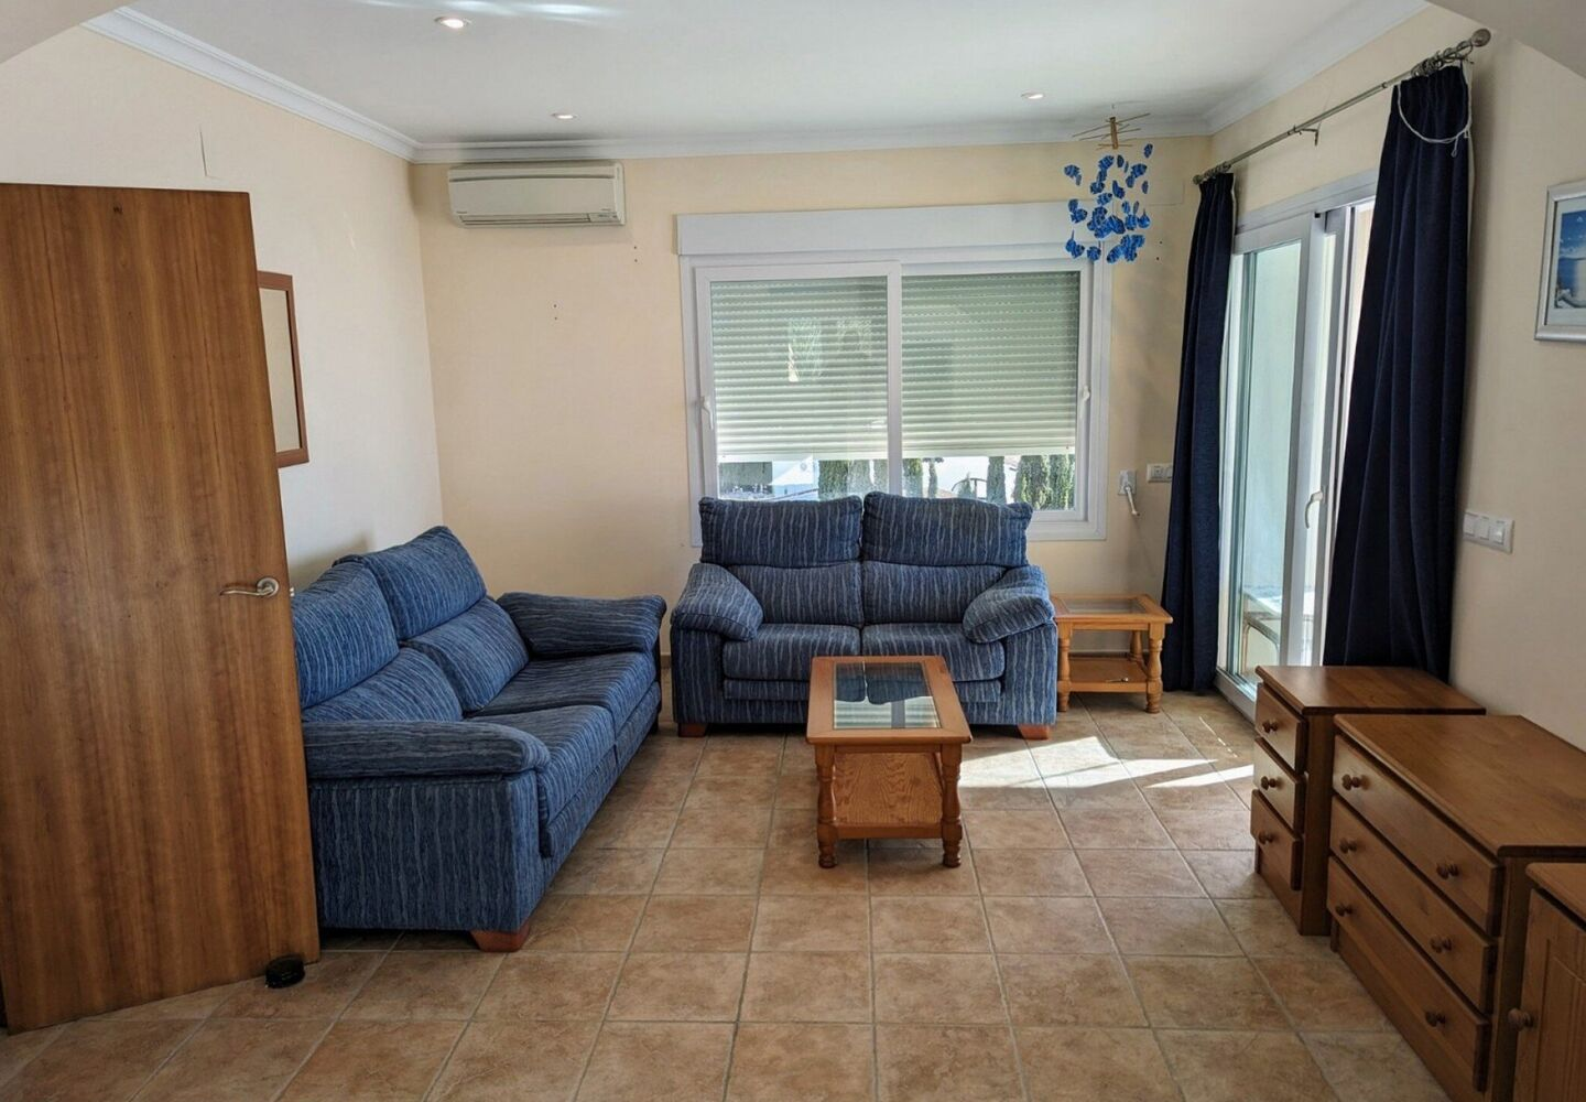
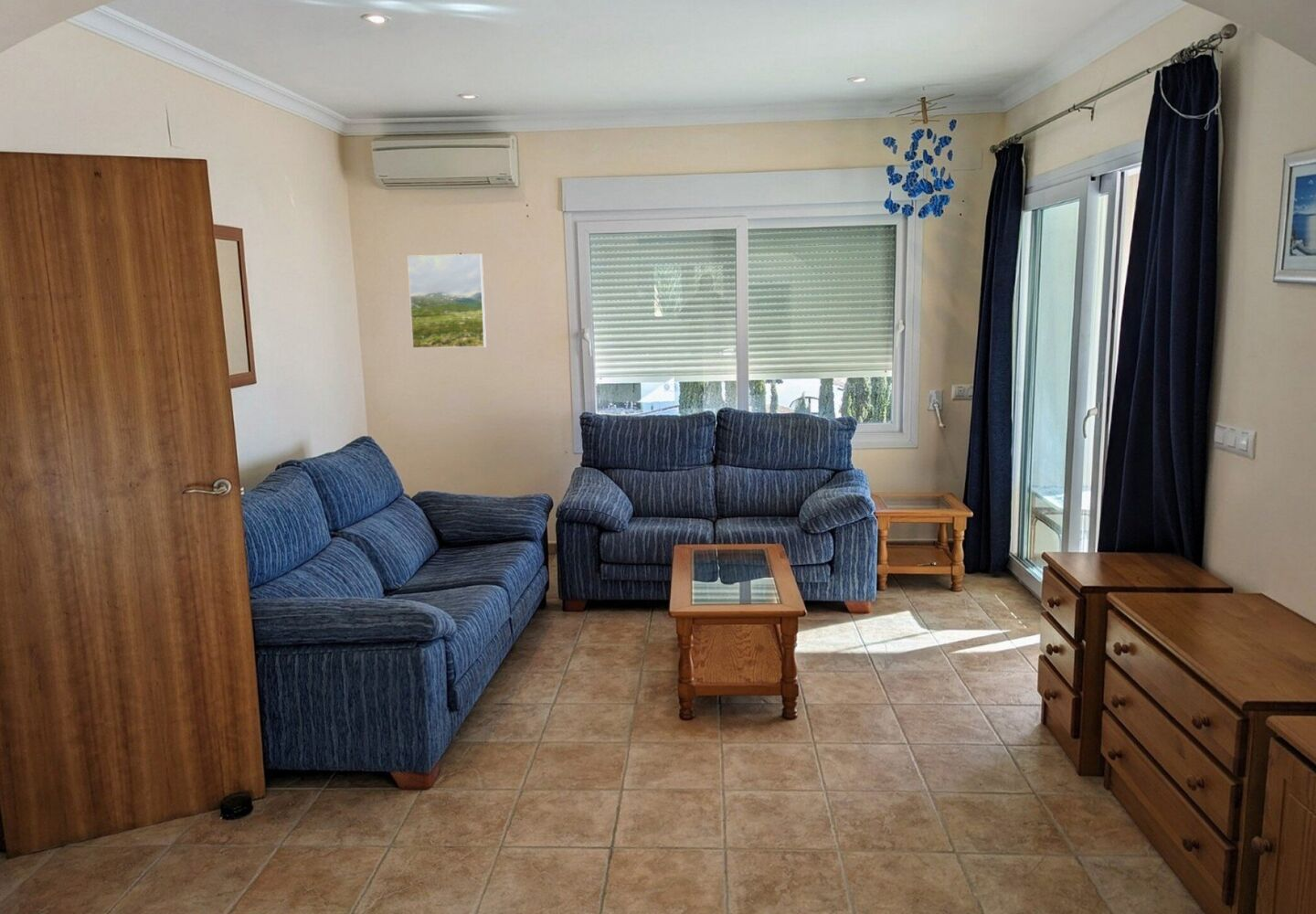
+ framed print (447, 301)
